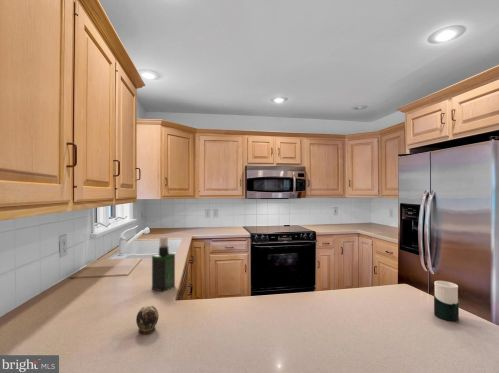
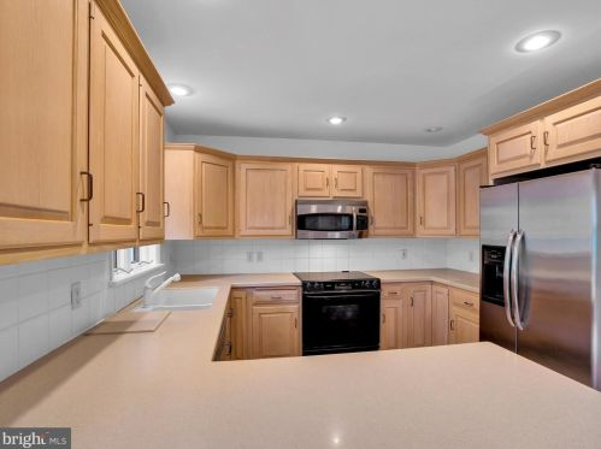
- spray bottle (163, 262)
- cup (448, 301)
- decorative egg (147, 317)
